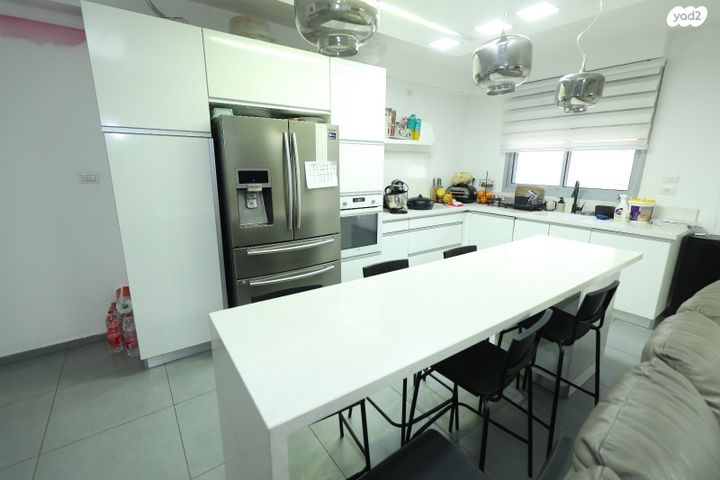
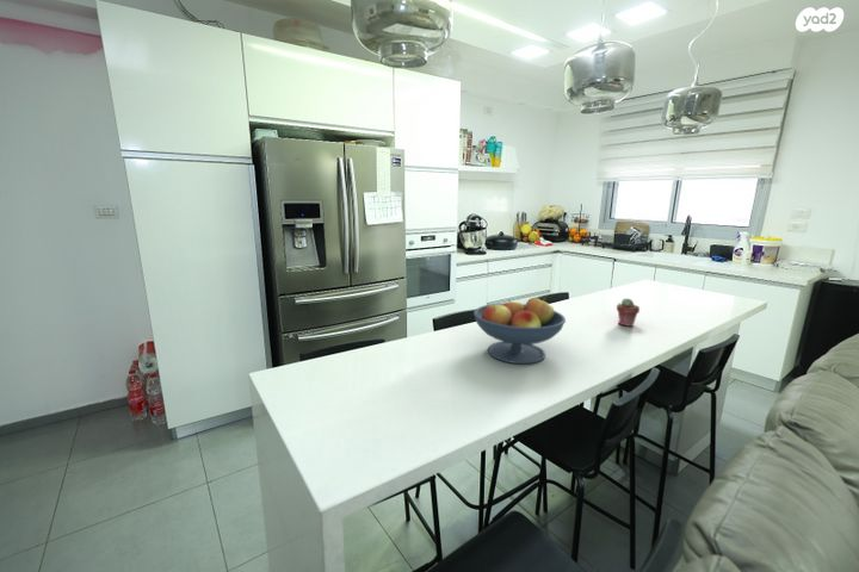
+ potted succulent (626, 311)
+ fruit bowl (517, 327)
